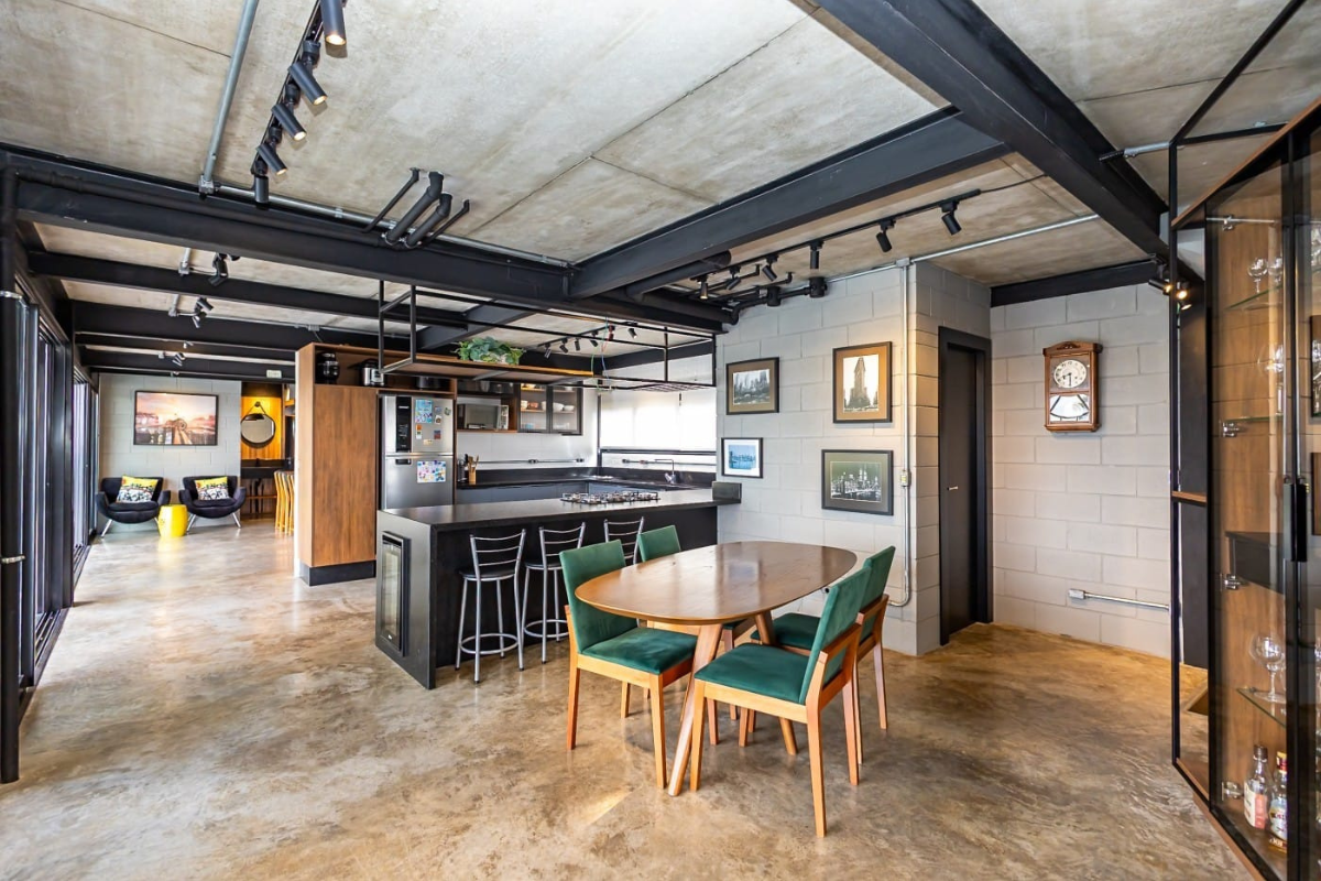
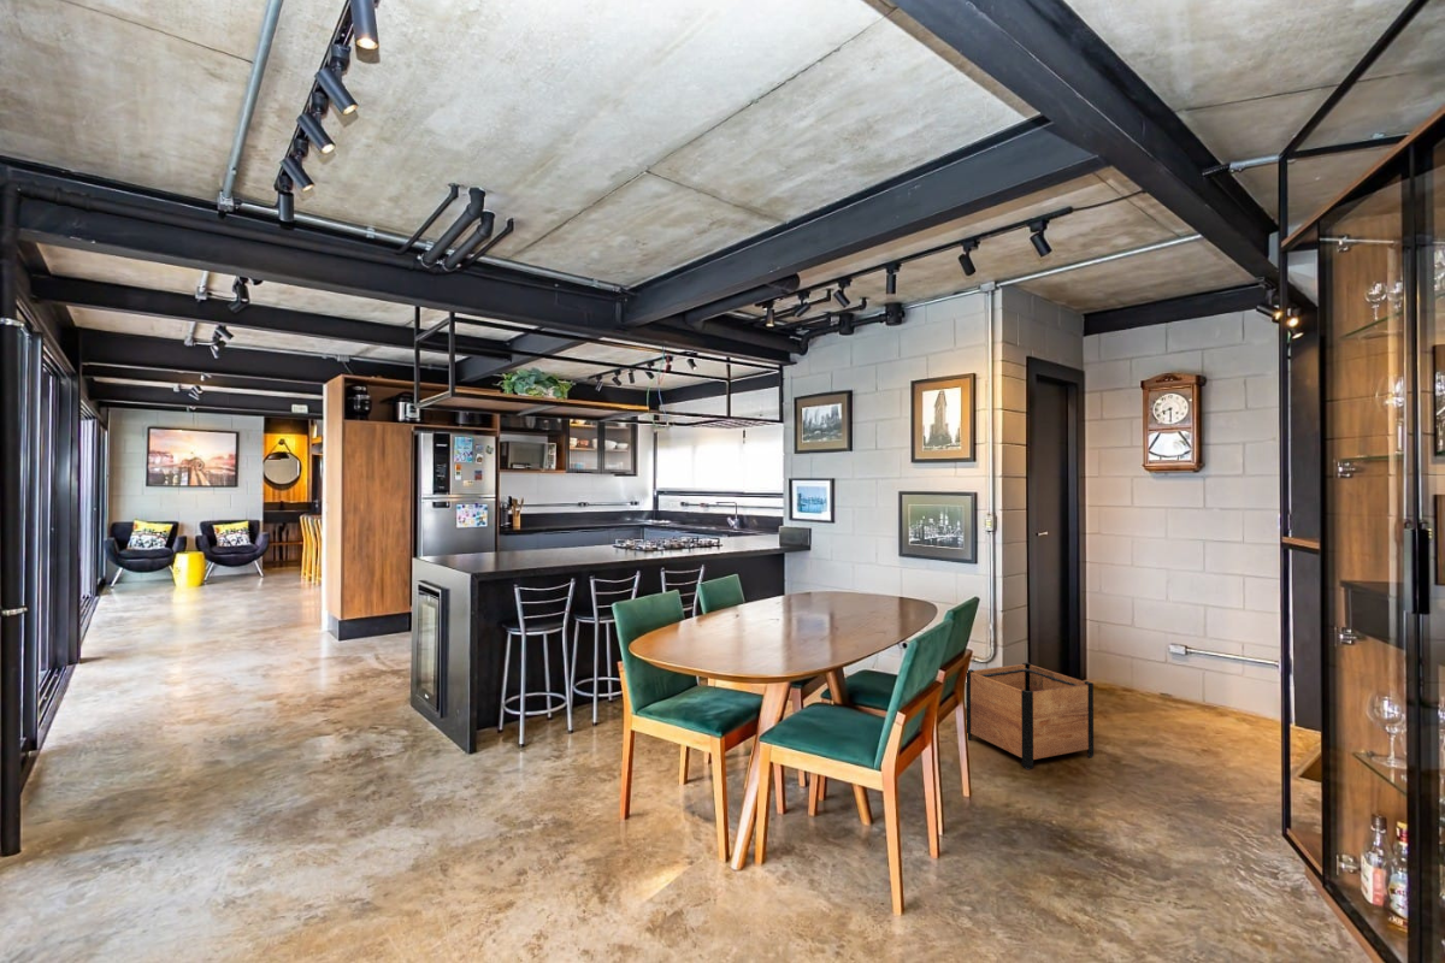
+ planter (1027, 711)
